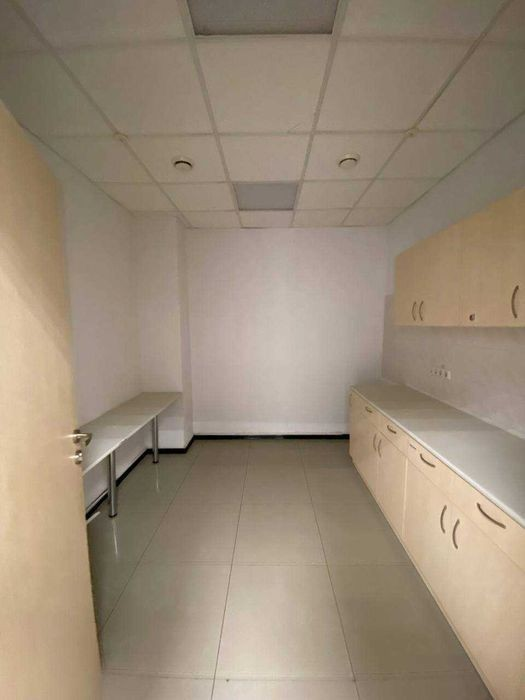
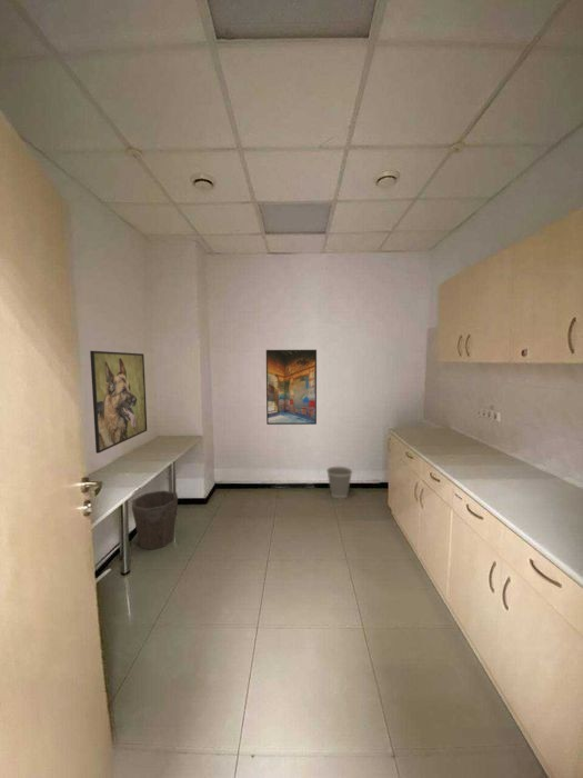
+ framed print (122, 397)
+ waste bin (155, 519)
+ wastebasket (339, 482)
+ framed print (291, 387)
